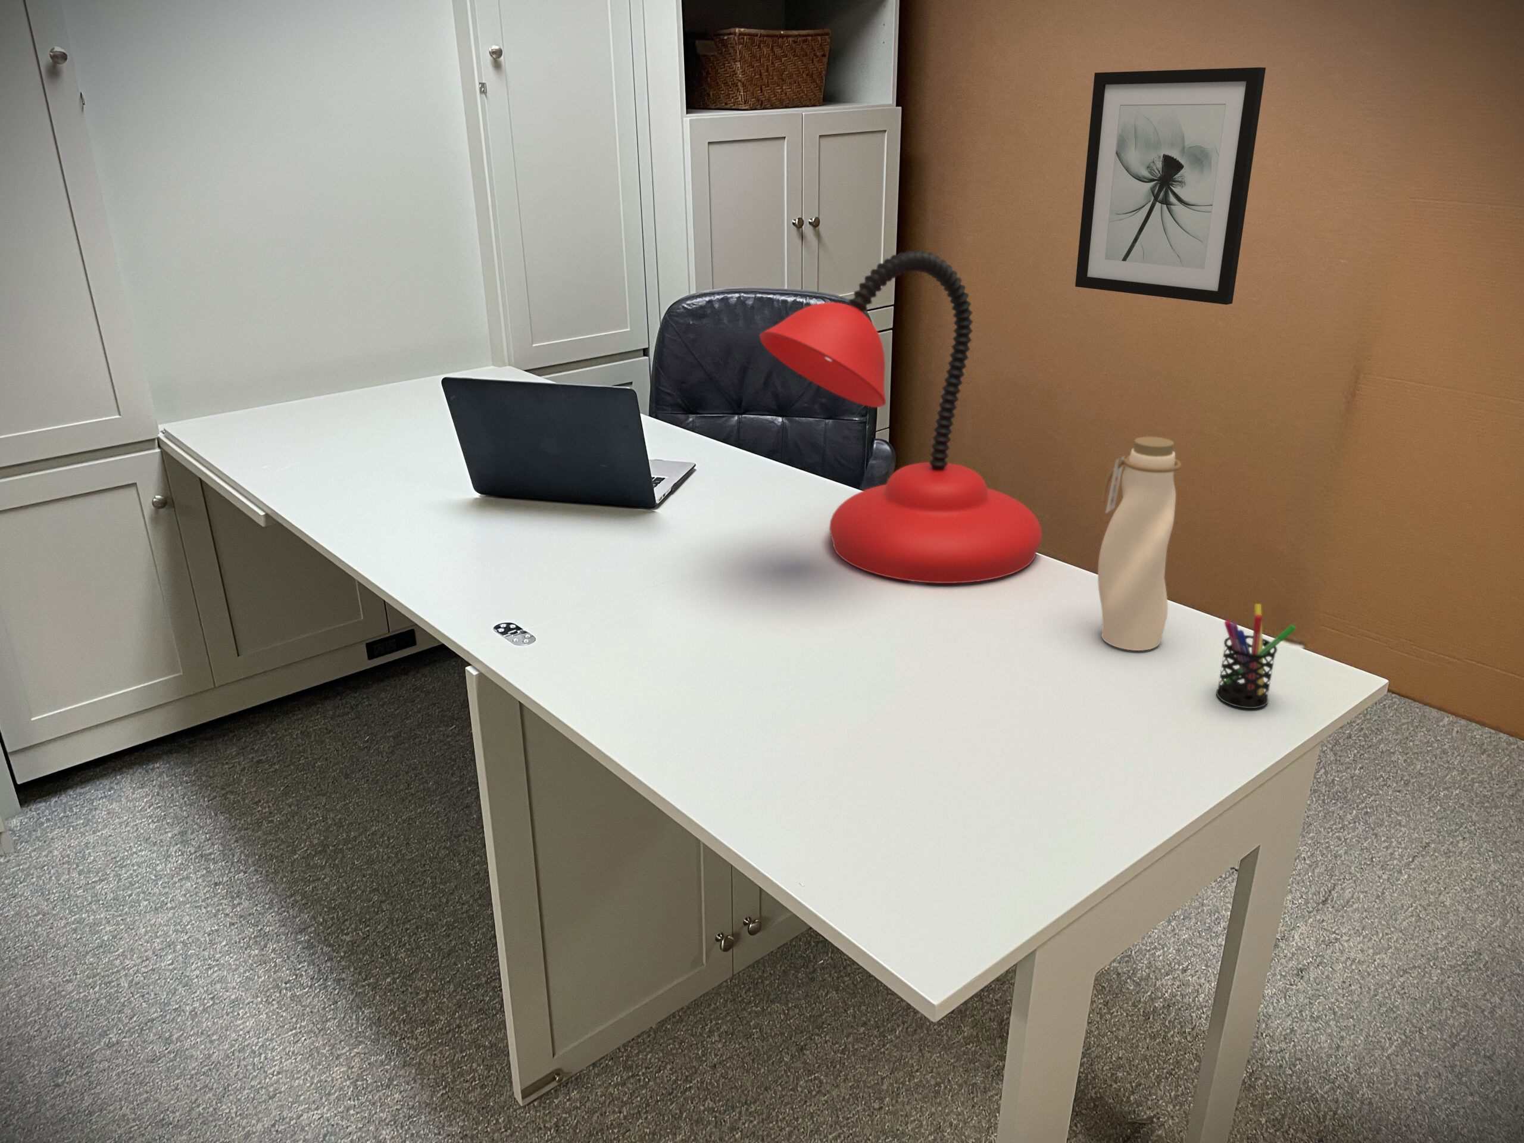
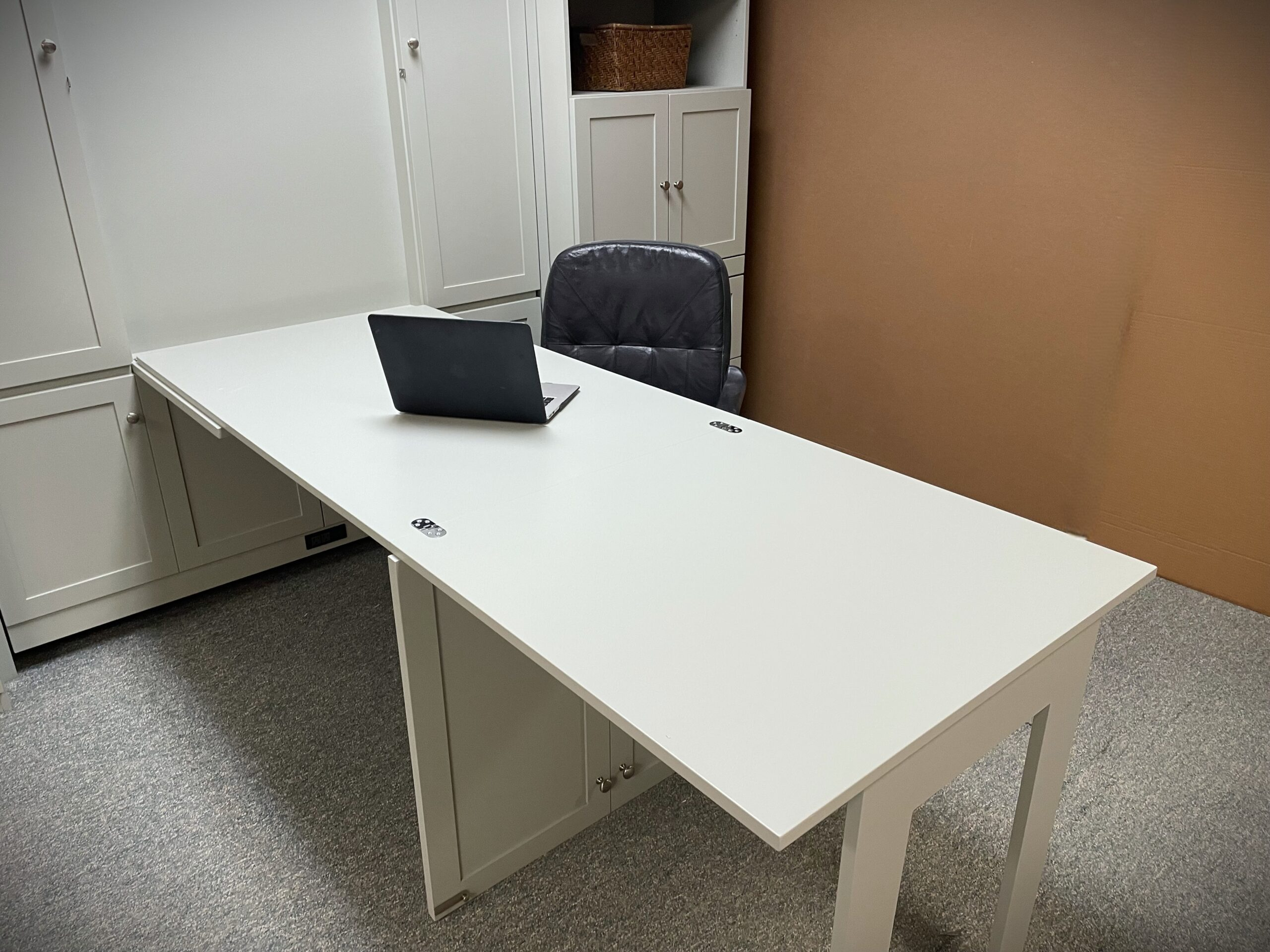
- desk lamp (886, 403)
- water bottle (1136, 543)
- wall art (1162, 186)
- pen holder (1255, 653)
